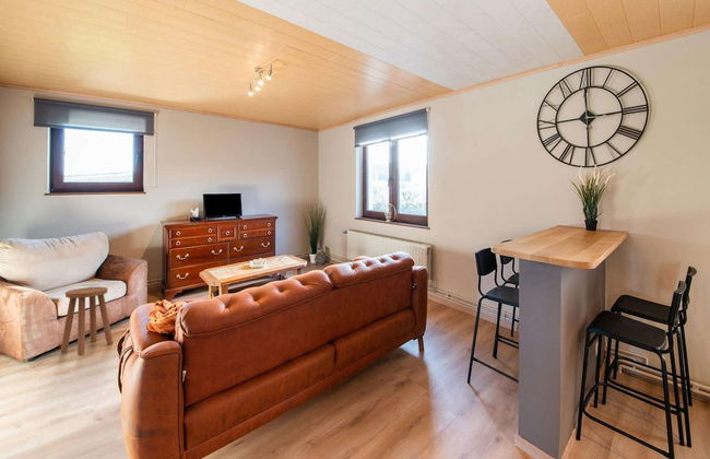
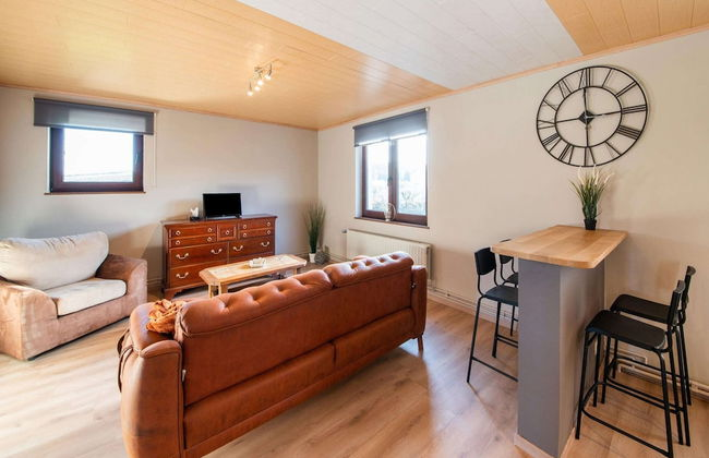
- stool (90, 319)
